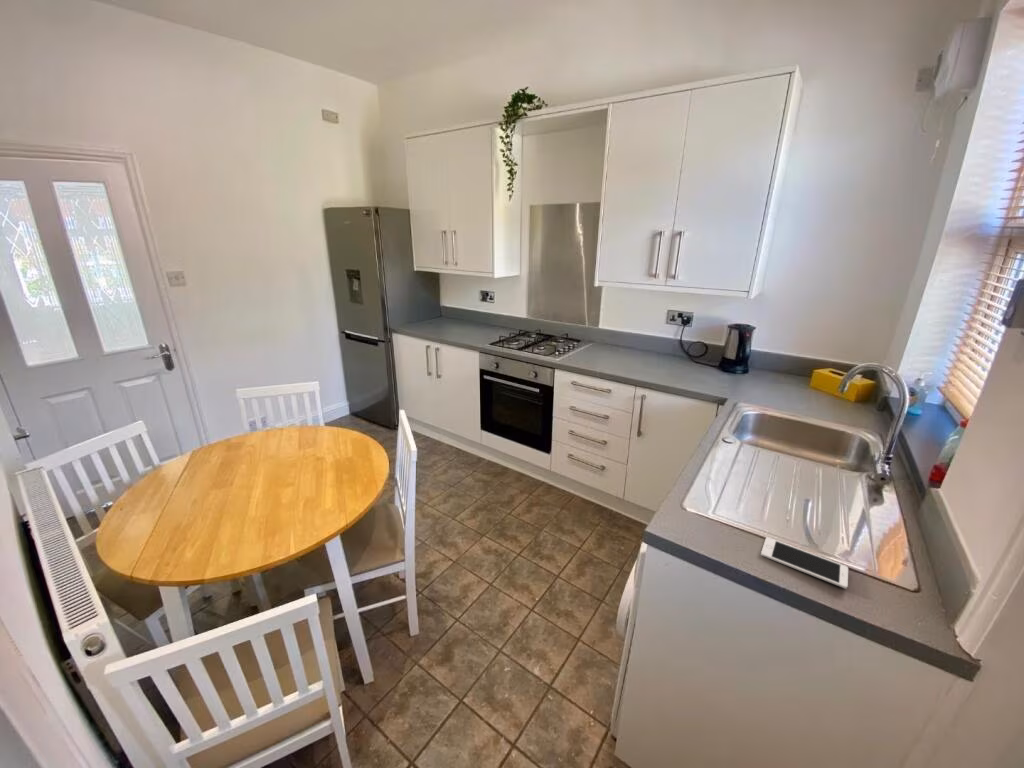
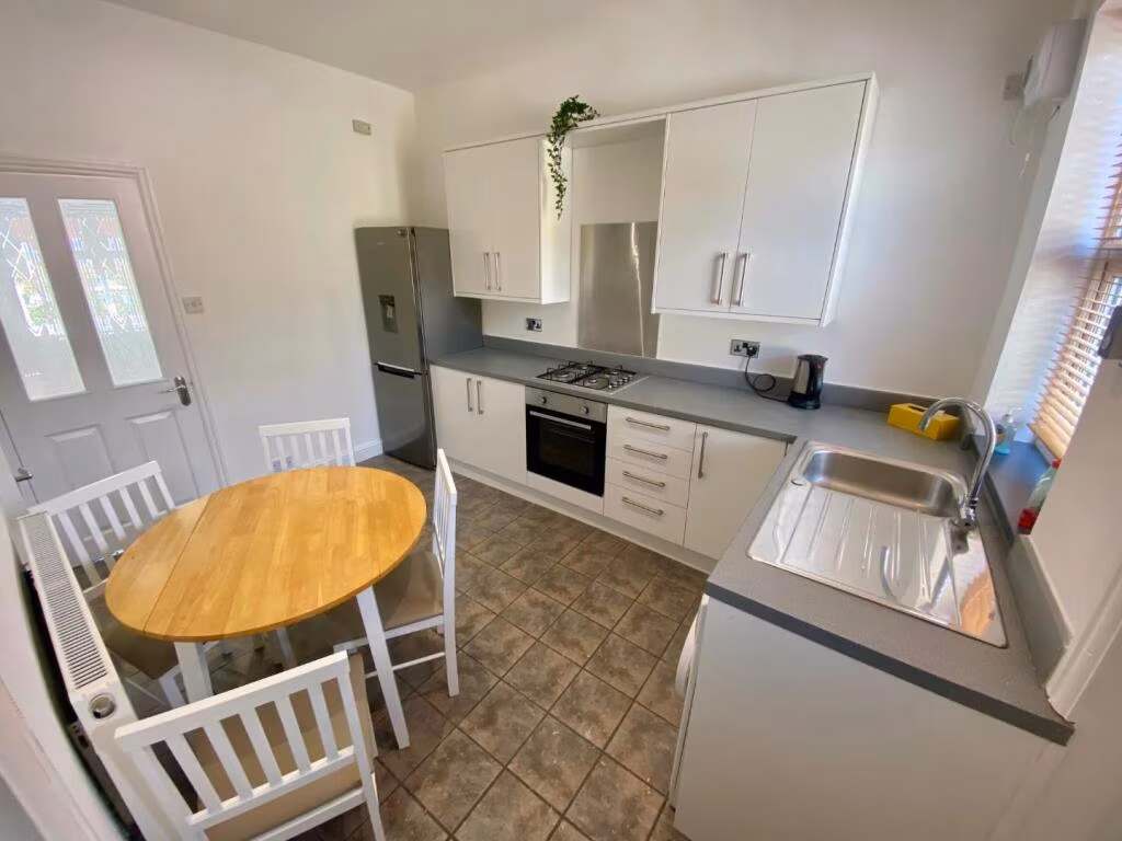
- cell phone (803, 561)
